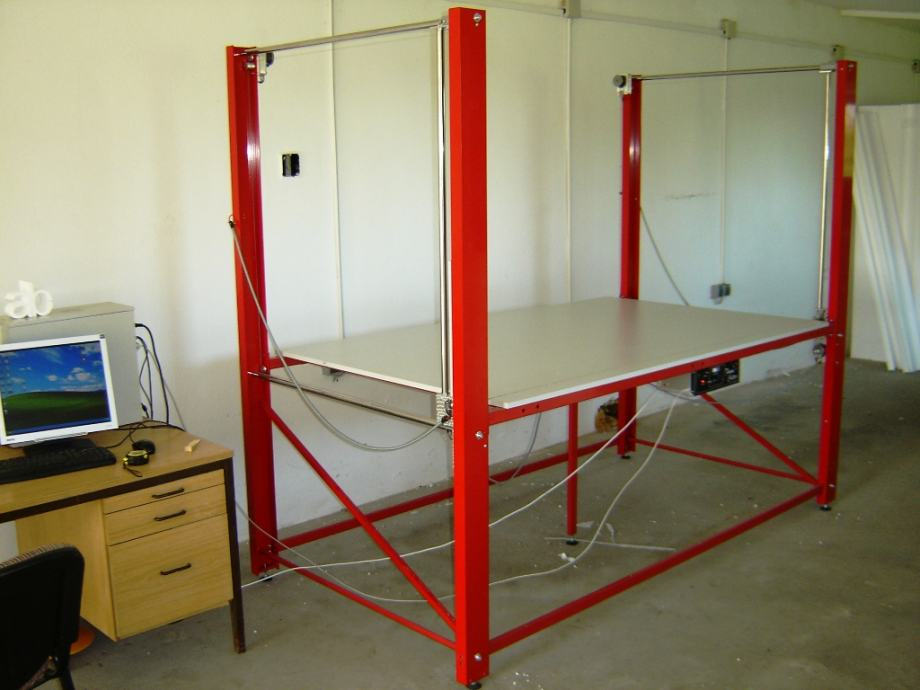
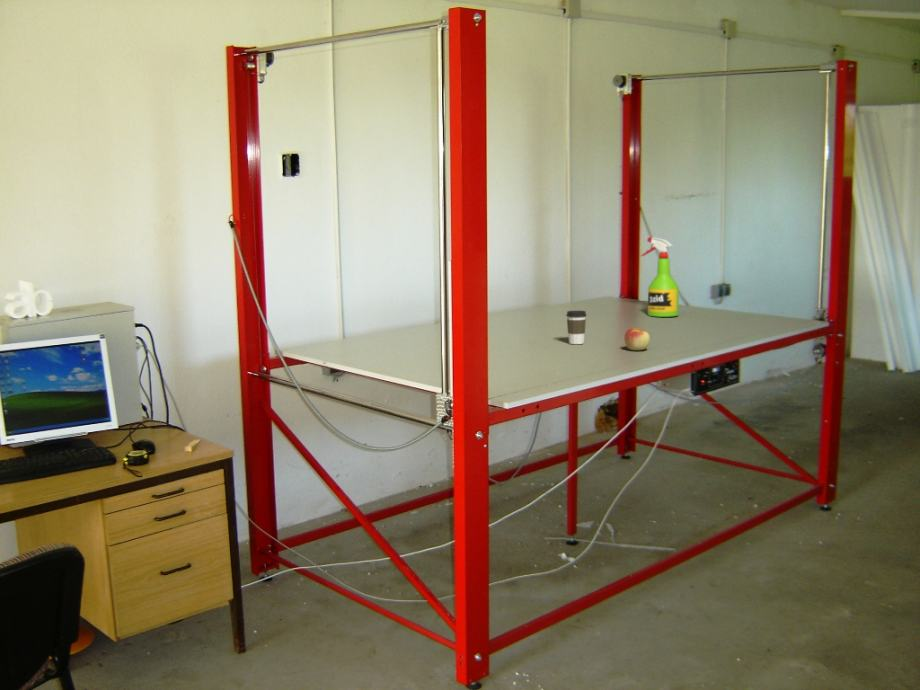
+ coffee cup (576, 327)
+ apple (637, 338)
+ spray bottle (658, 276)
